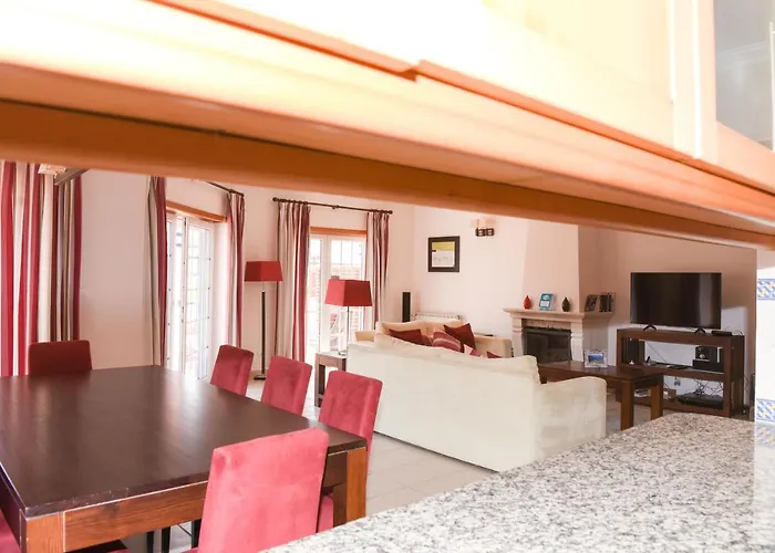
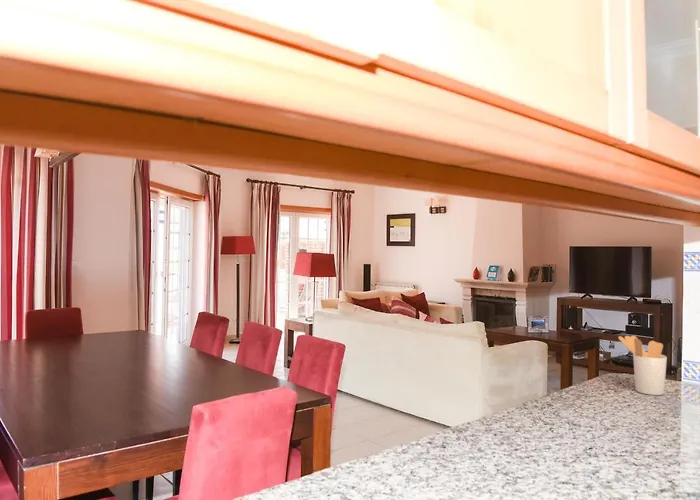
+ utensil holder (642, 363)
